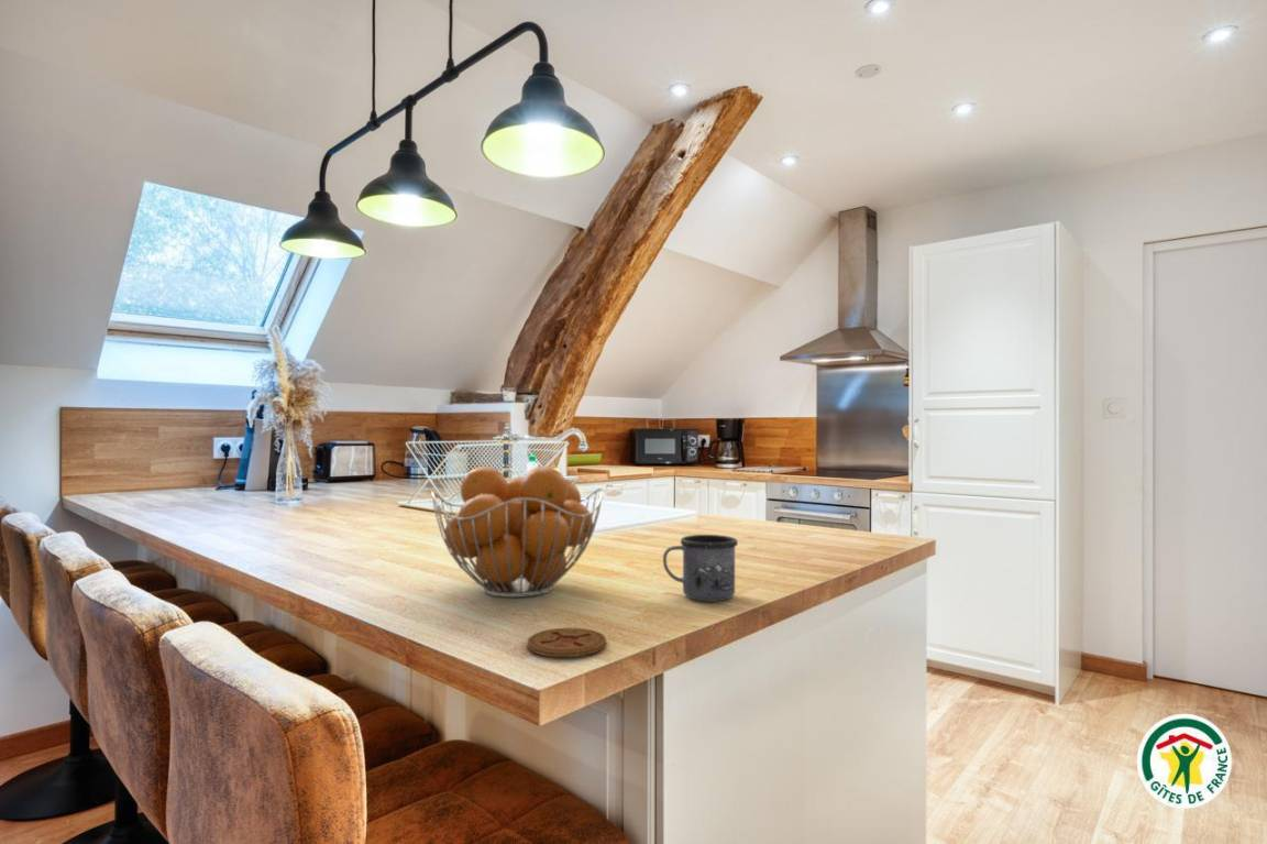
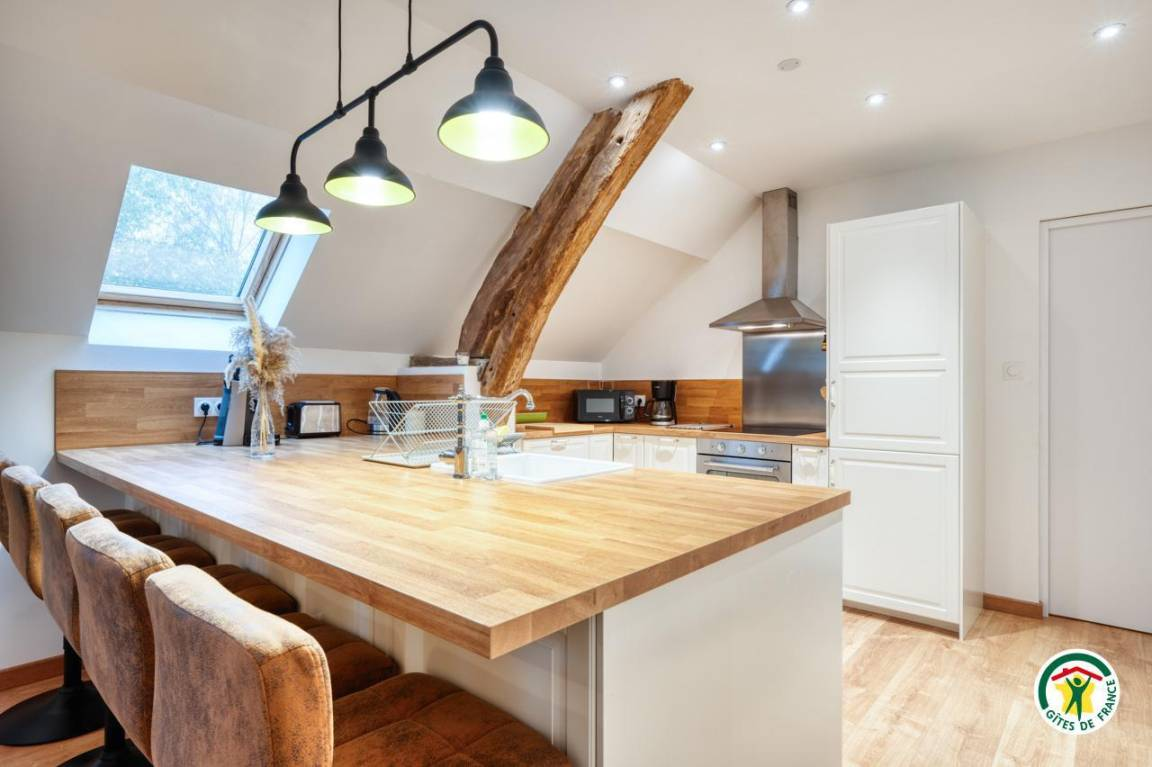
- fruit basket (518, 527)
- coaster (566, 642)
- mug (699, 567)
